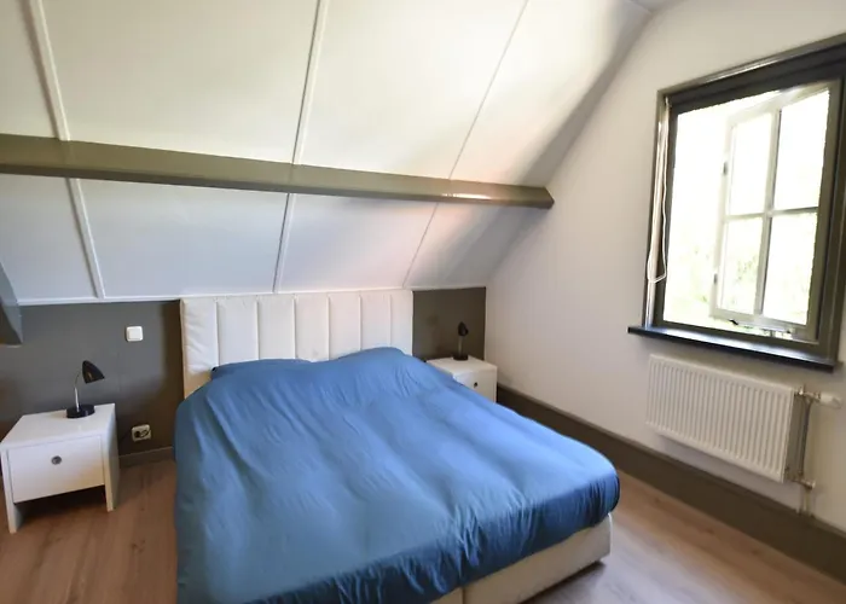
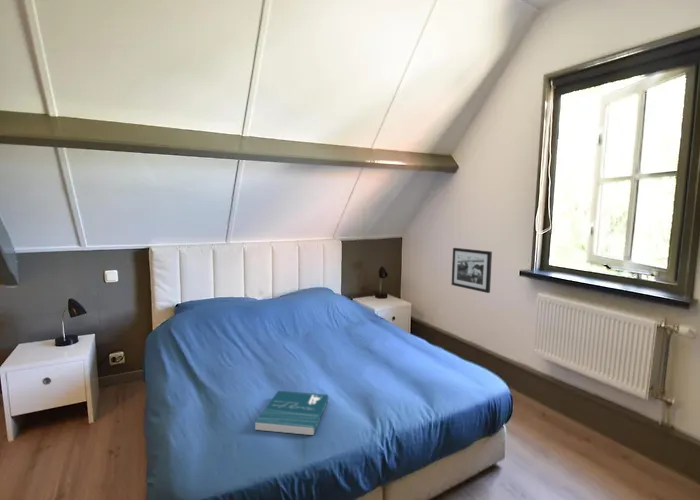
+ book (294, 411)
+ picture frame (470, 269)
